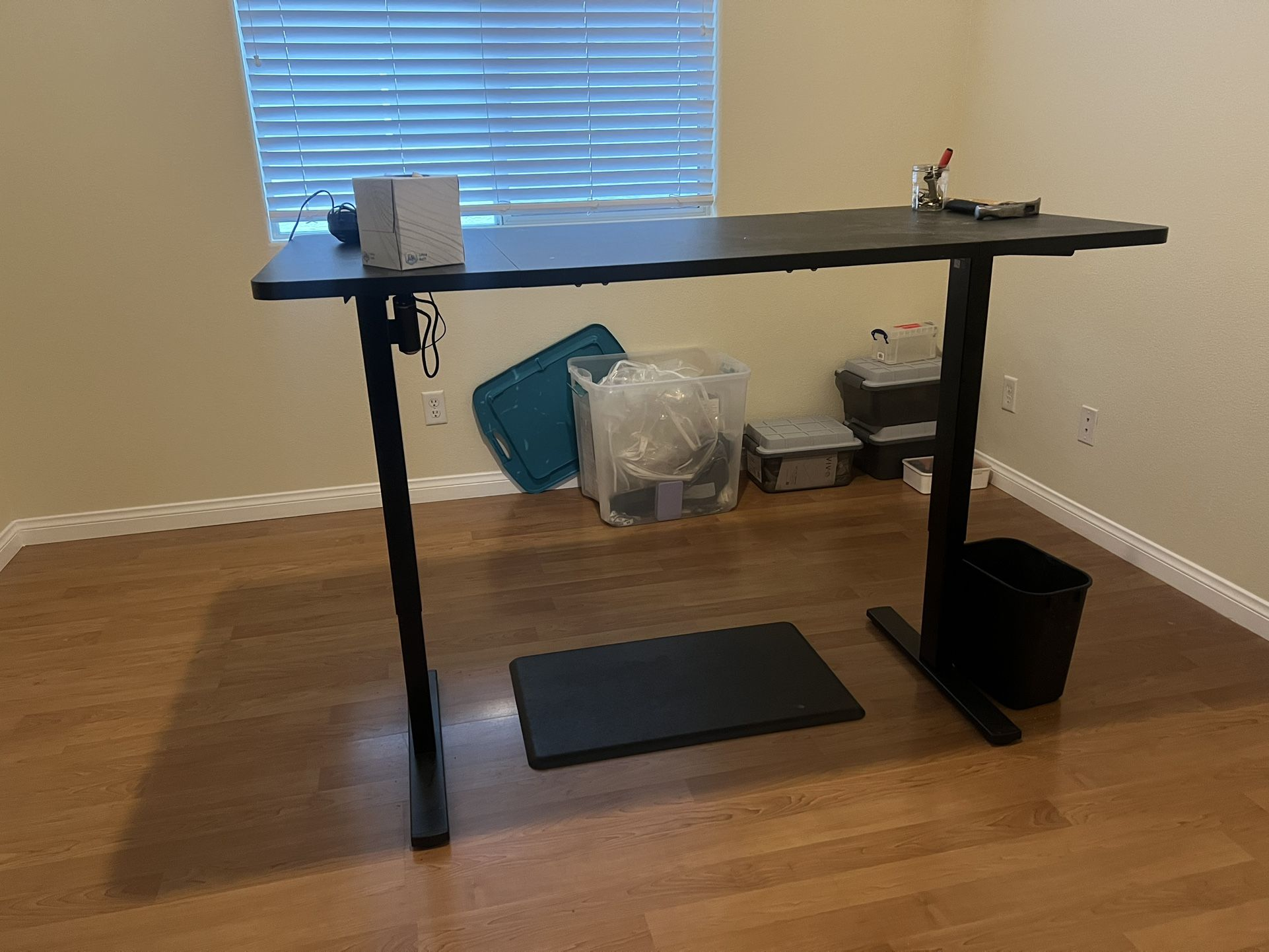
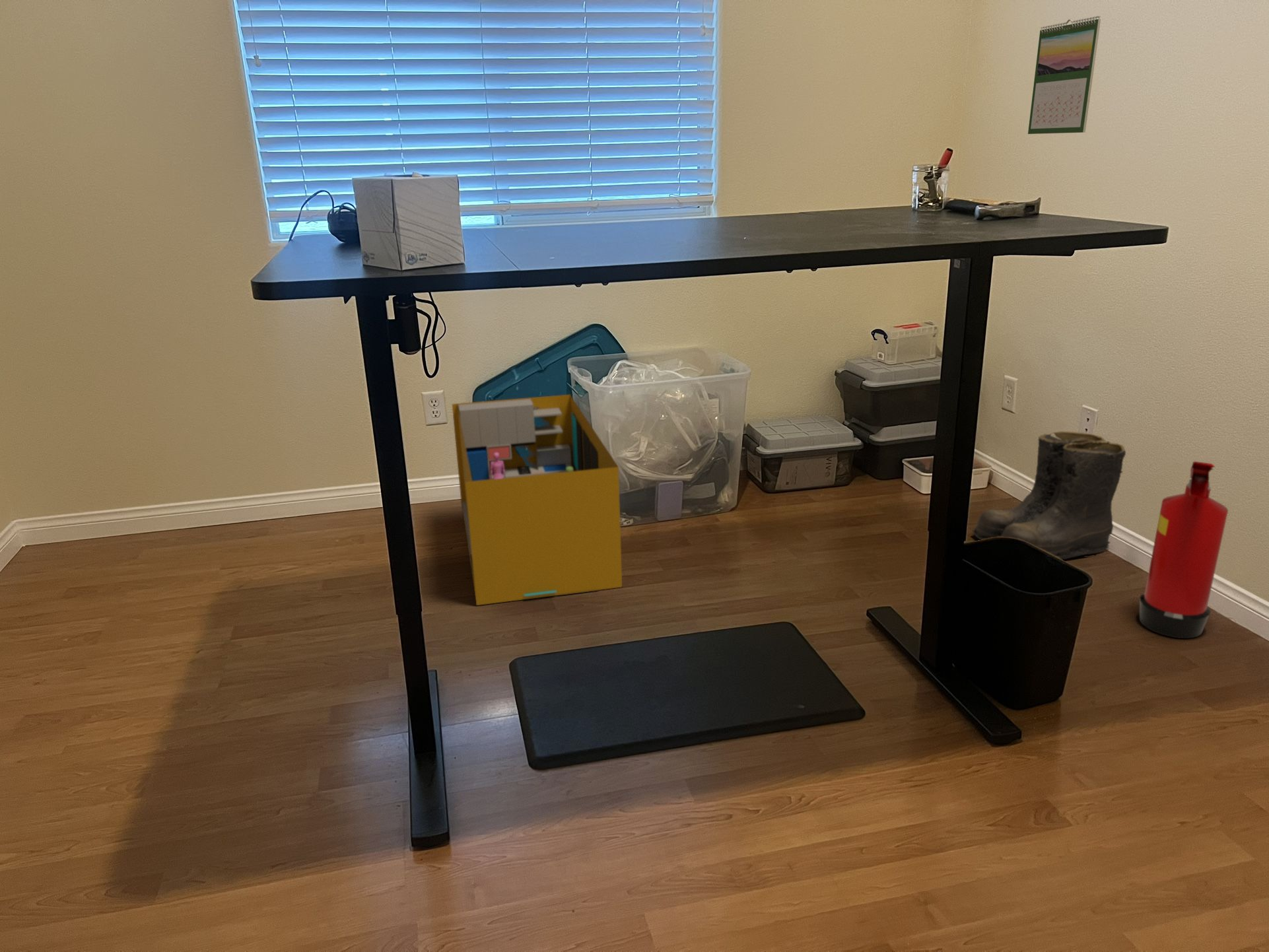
+ storage bin (530, 486)
+ calendar (1062, 77)
+ boots (1048, 493)
+ fire extinguisher (1188, 537)
